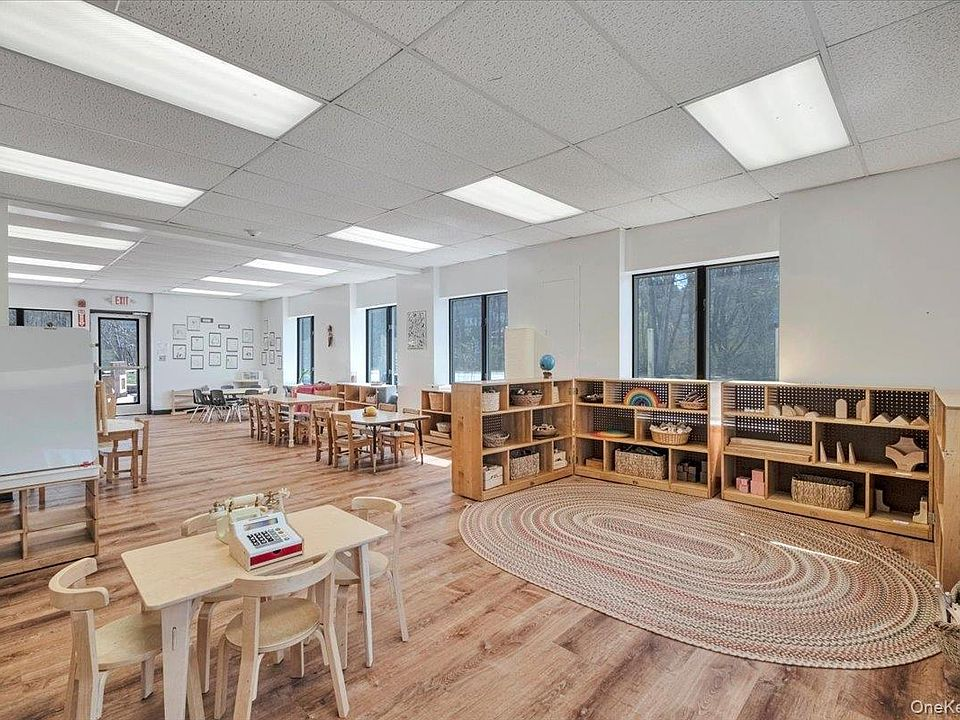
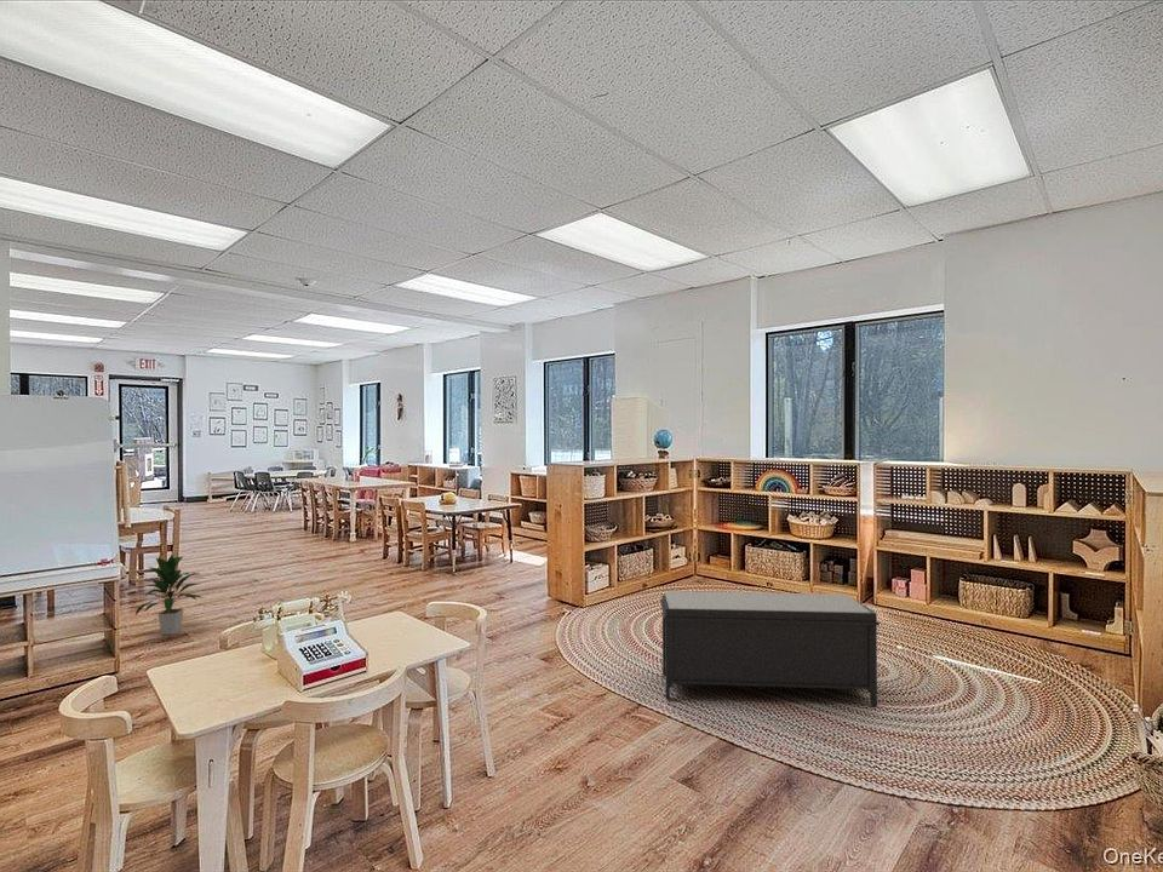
+ bench (762, 644)
+ indoor plant (168, 592)
